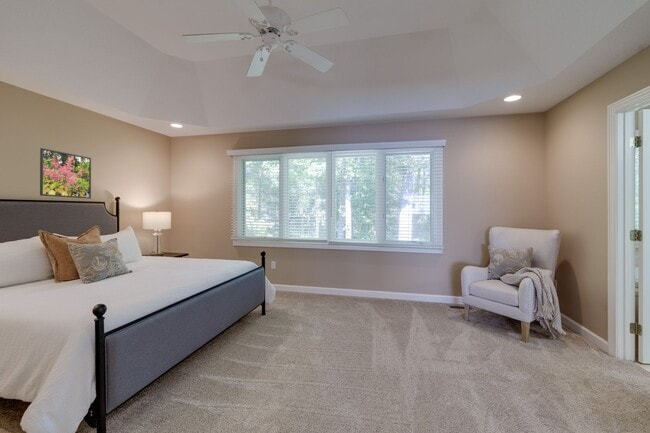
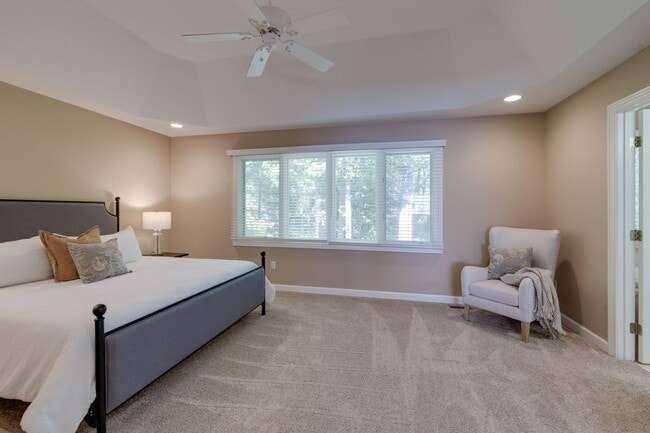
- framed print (67, 175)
